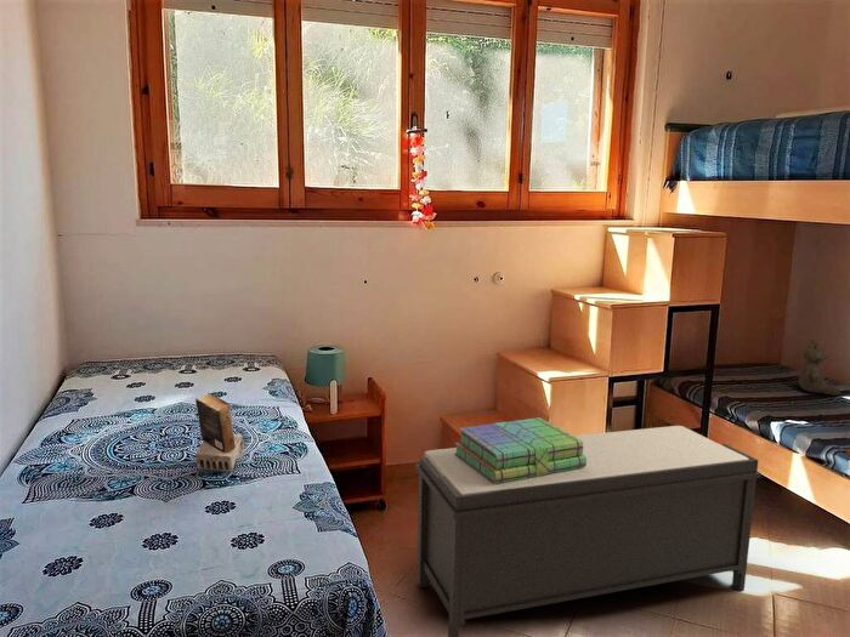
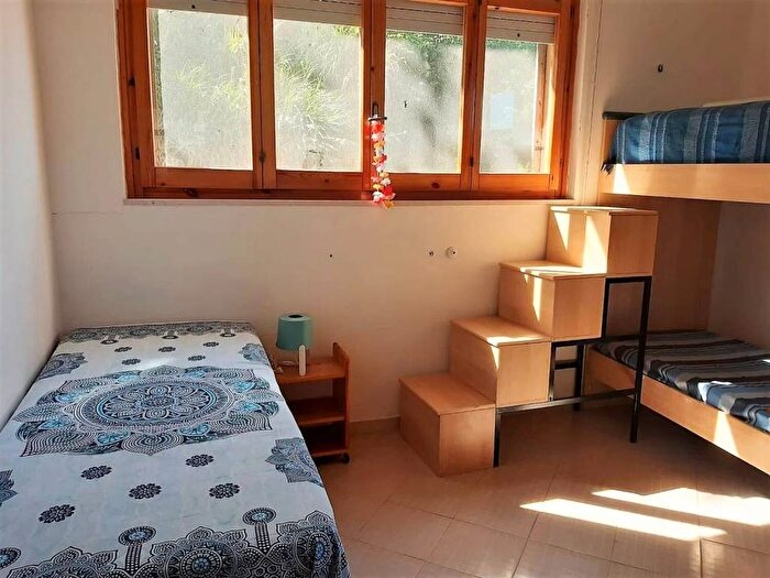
- book (220, 430)
- stack of books (518, 447)
- bench (583, 522)
- teddy bear (820, 366)
